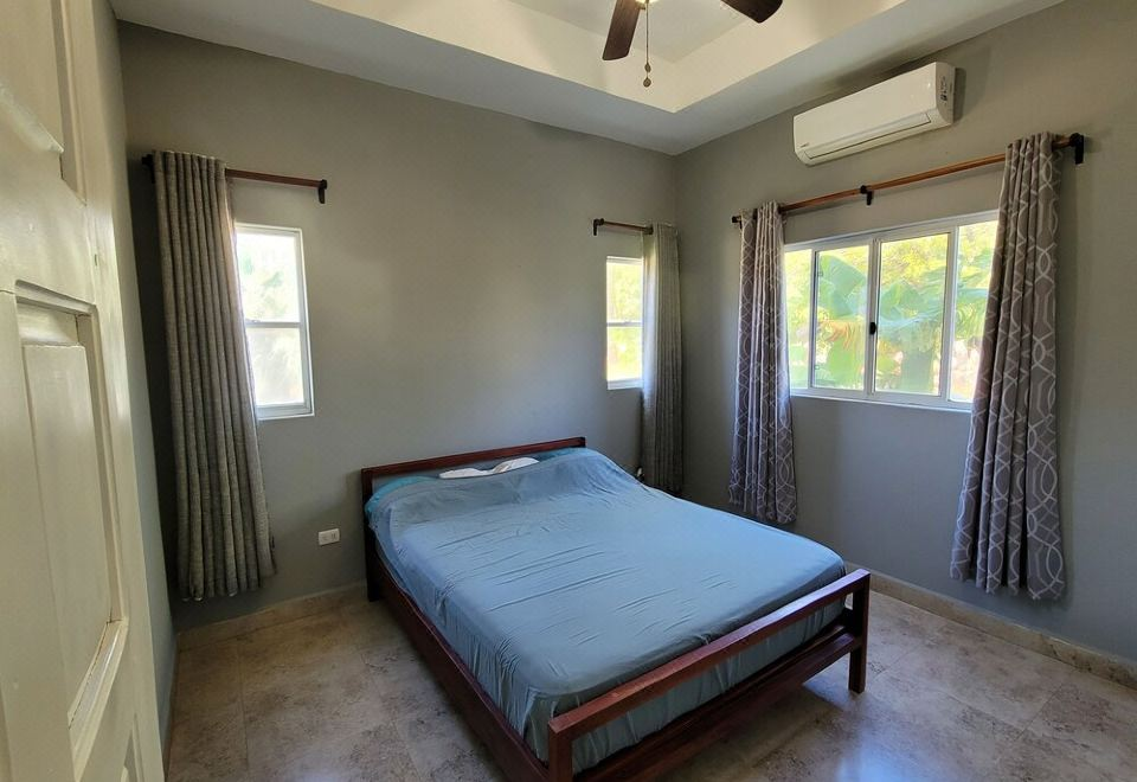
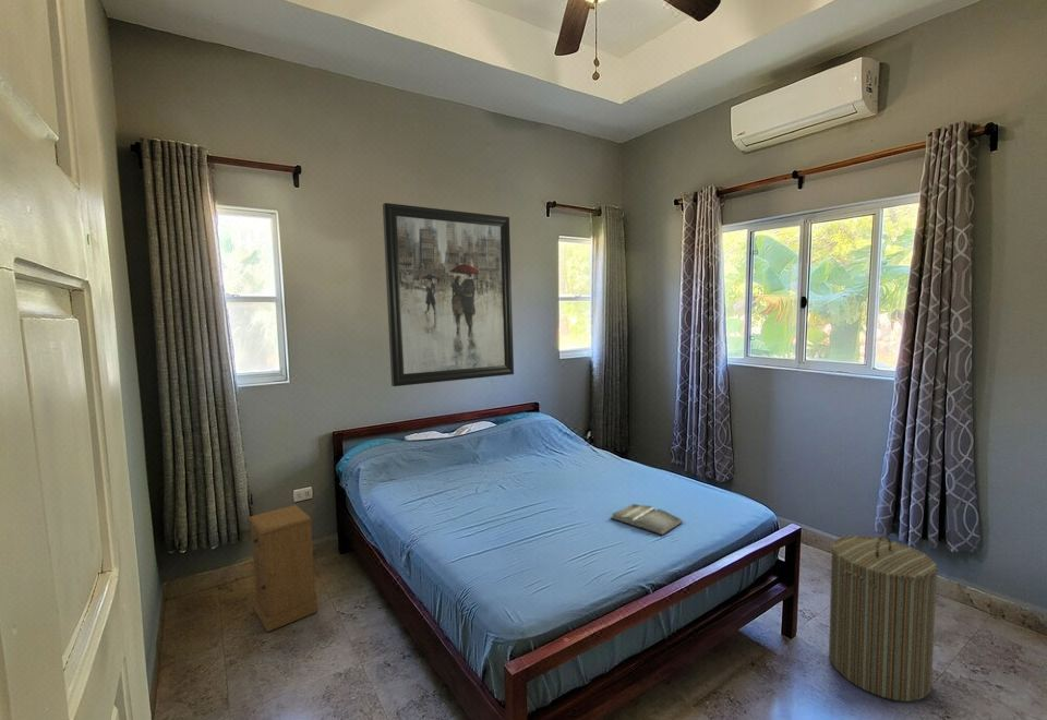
+ wall art (454, 296)
+ hardback book (646, 516)
+ nightstand (281, 563)
+ laundry hamper (879, 603)
